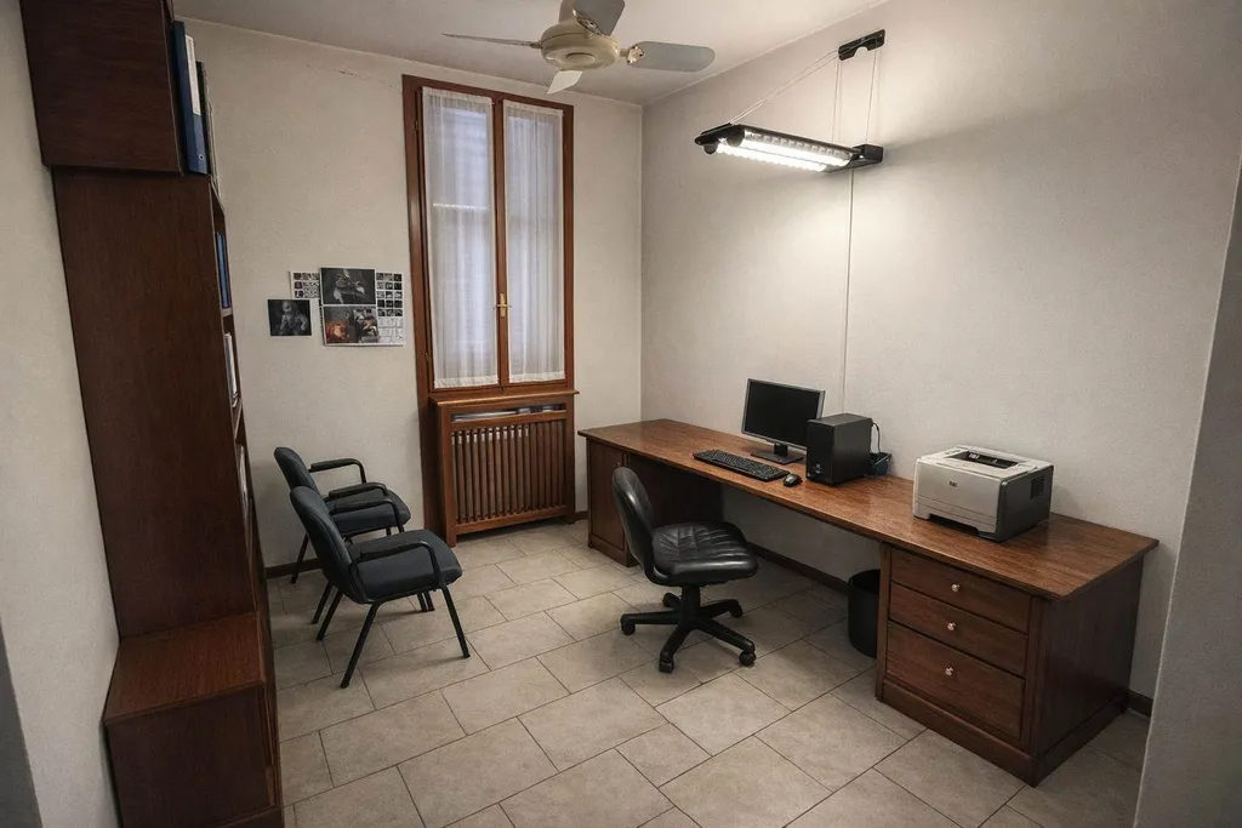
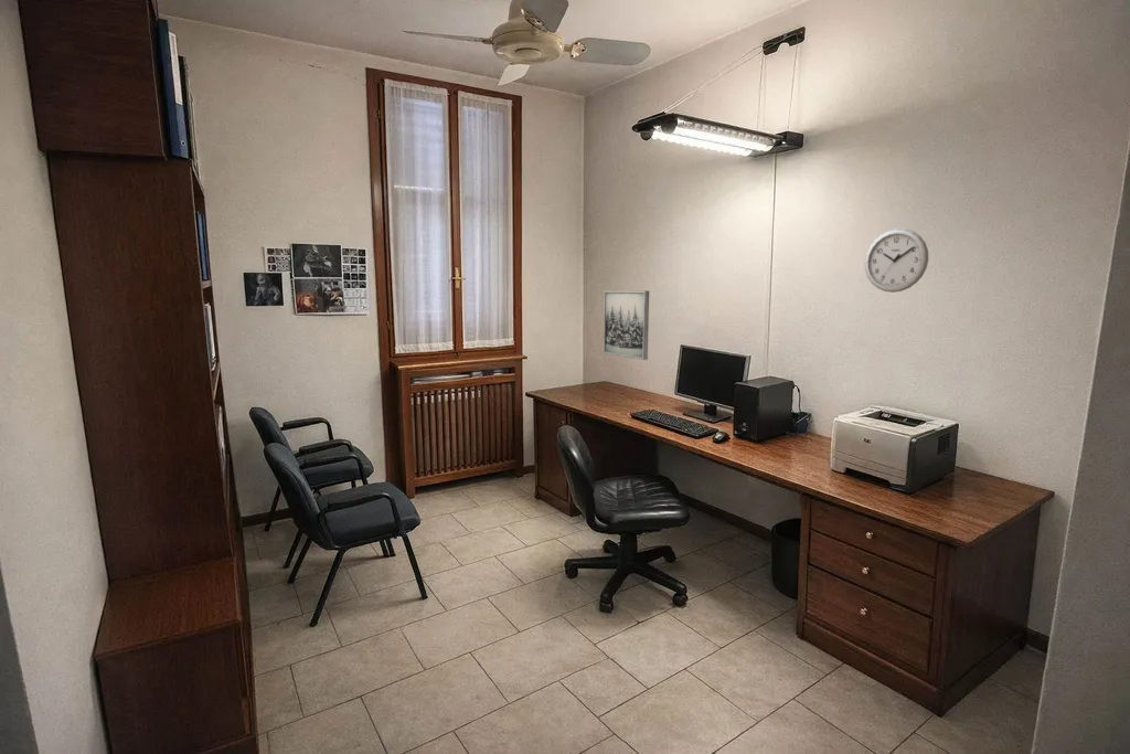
+ wall art (625, 323)
+ wall clock (894, 261)
